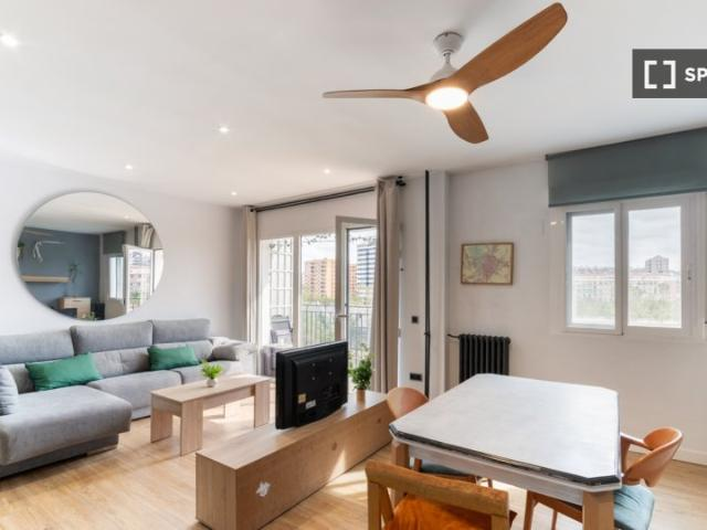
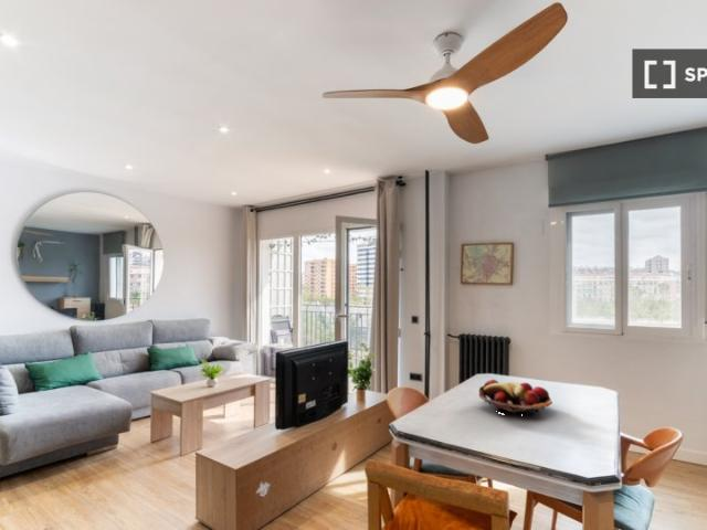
+ fruit basket (514, 395)
